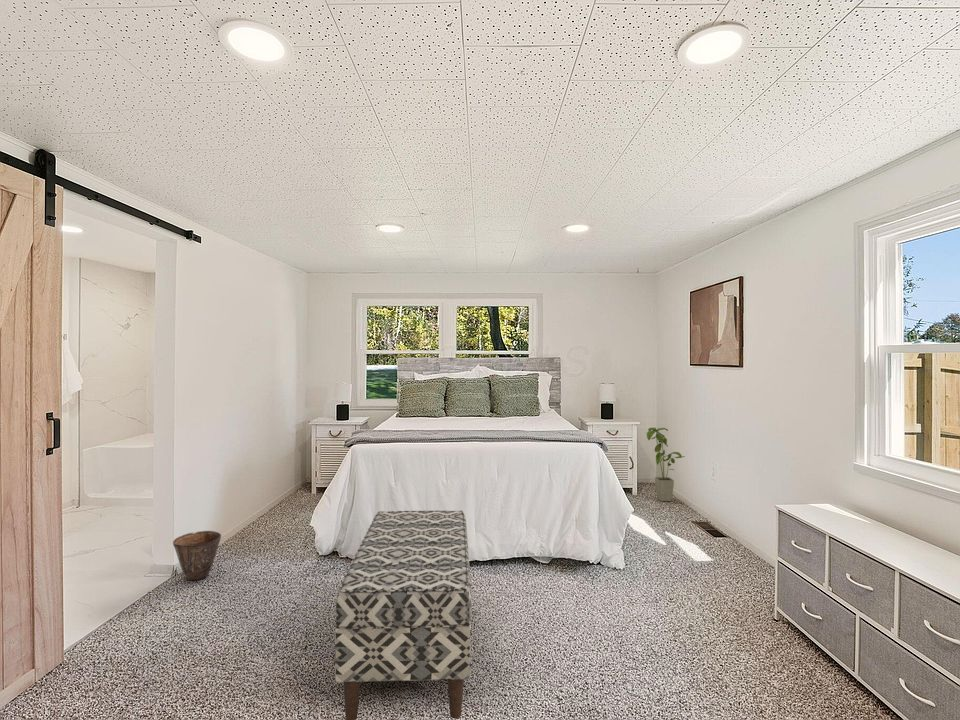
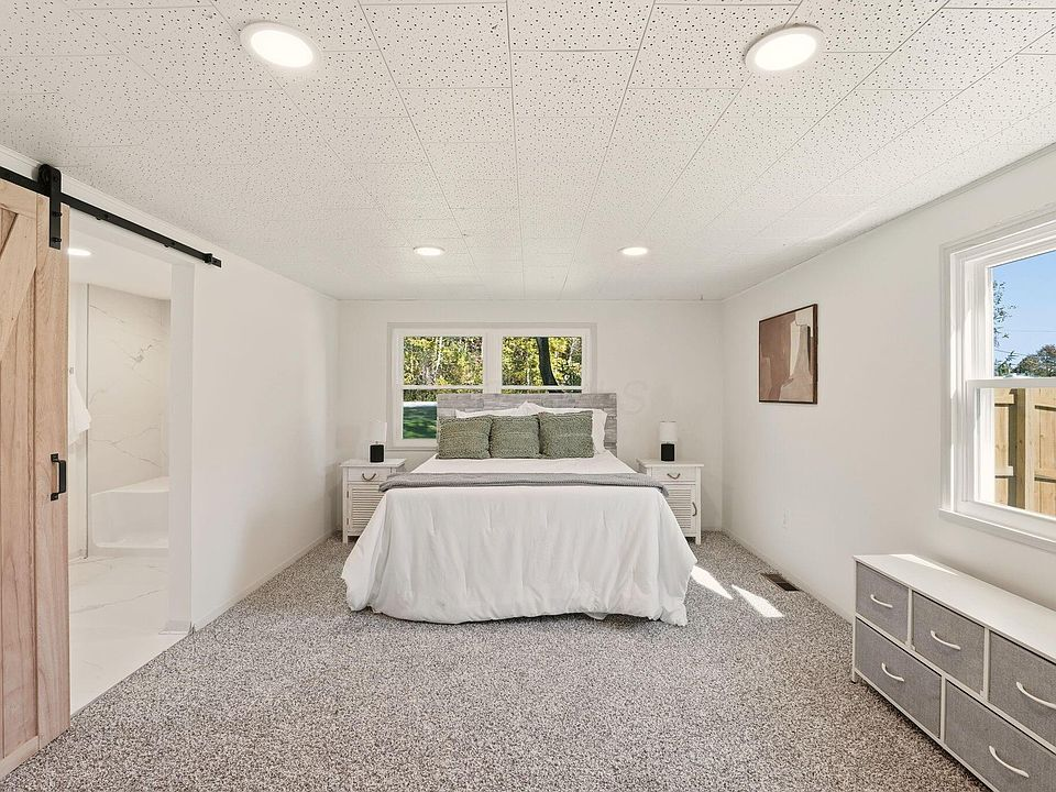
- bench (413, 594)
- house plant (663, 464)
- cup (197, 557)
